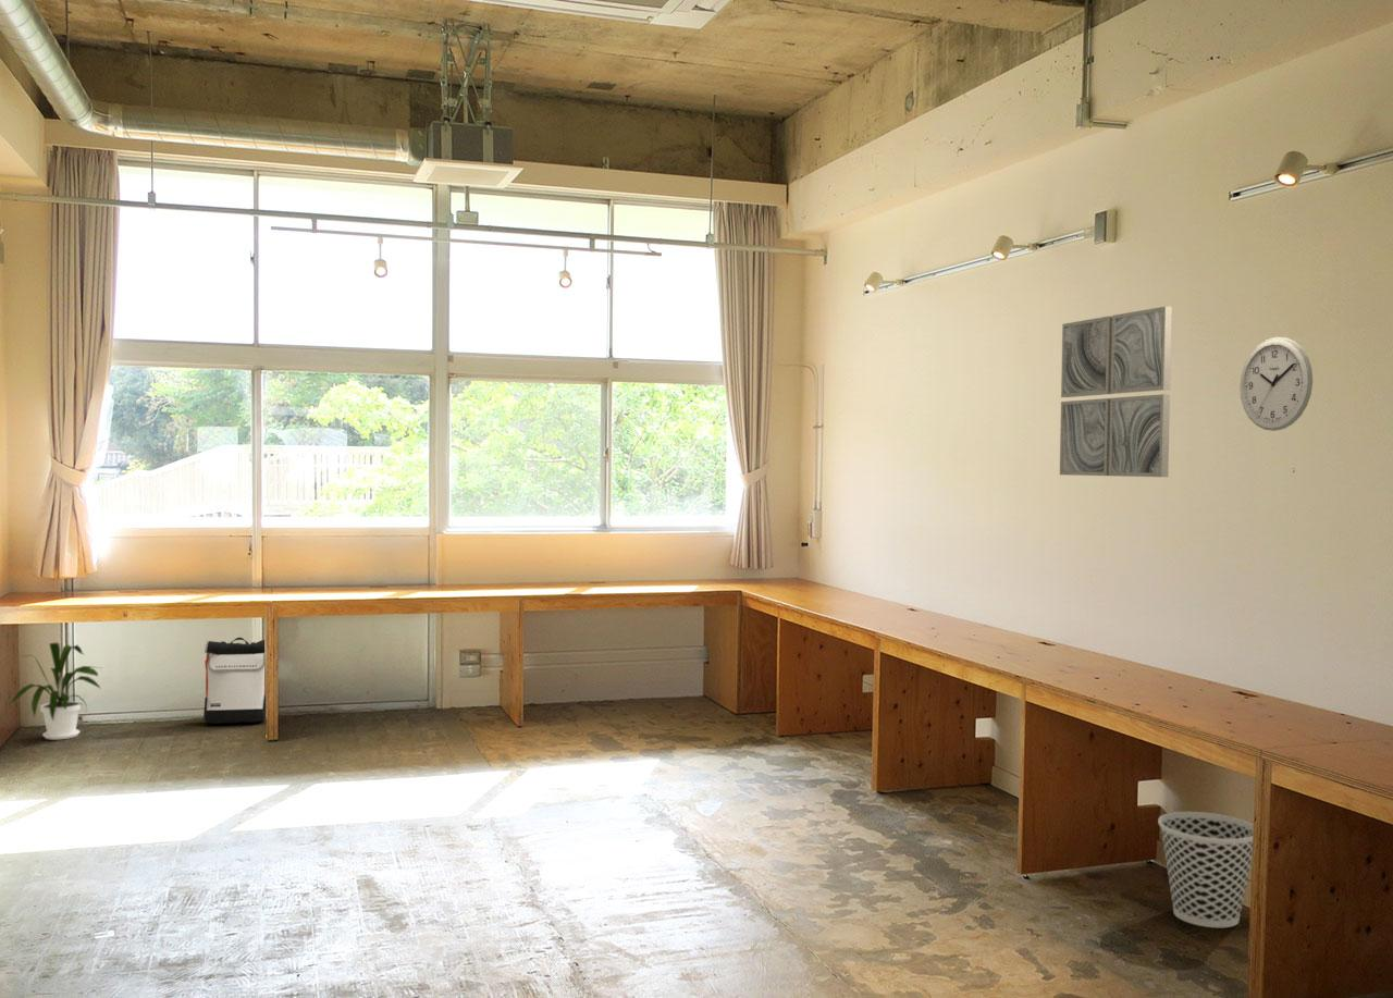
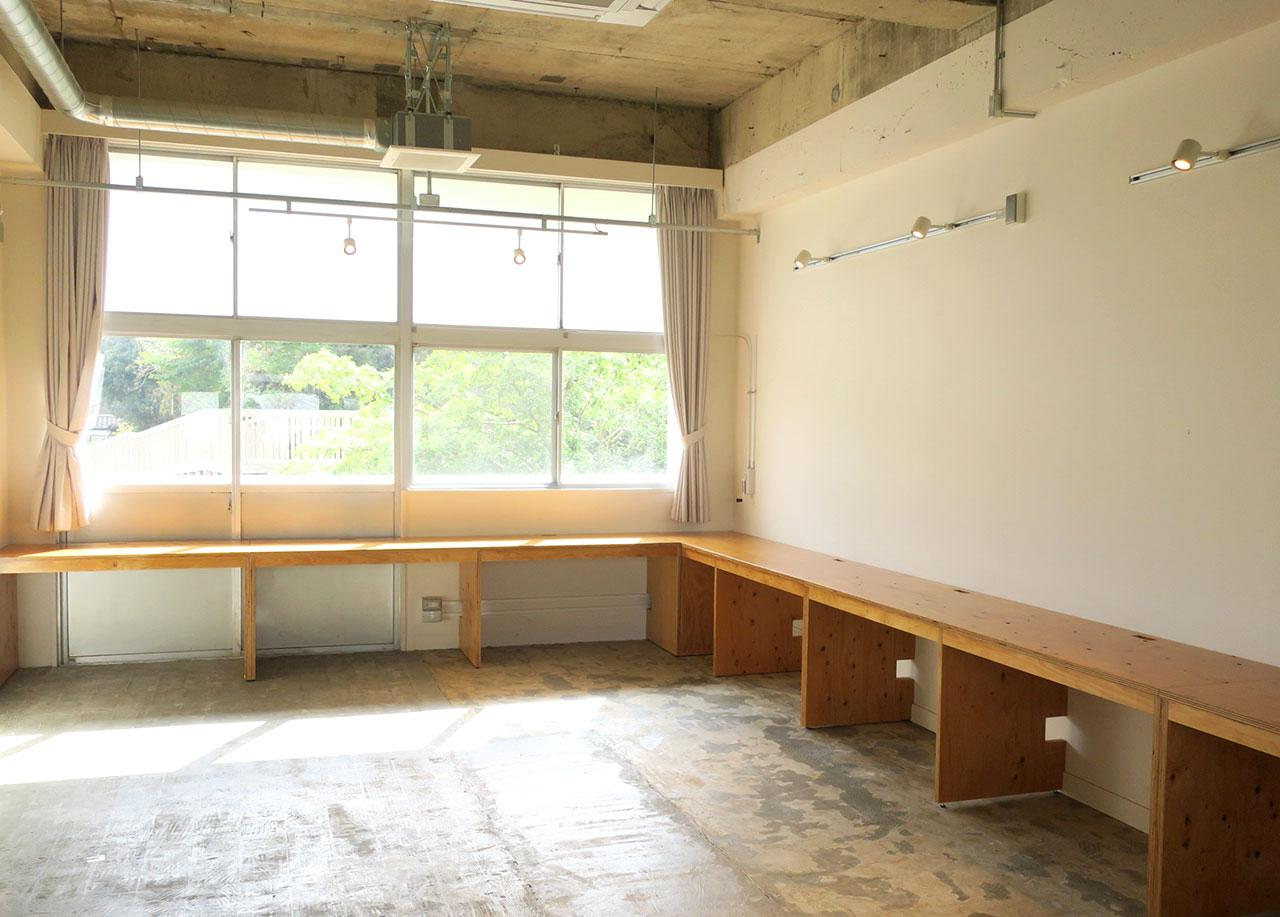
- wastebasket (1207, 870)
- wall clock (1273, 383)
- backpack (236, 680)
- wall art (1112, 393)
- house plant (62, 688)
